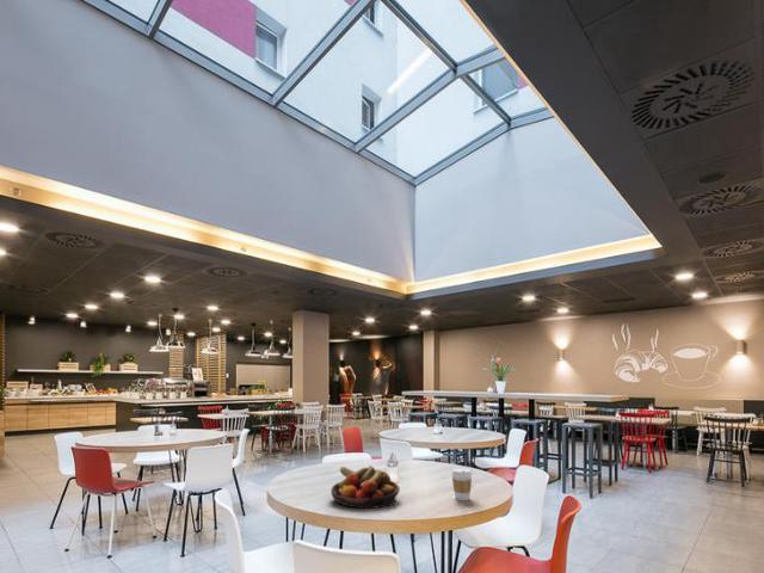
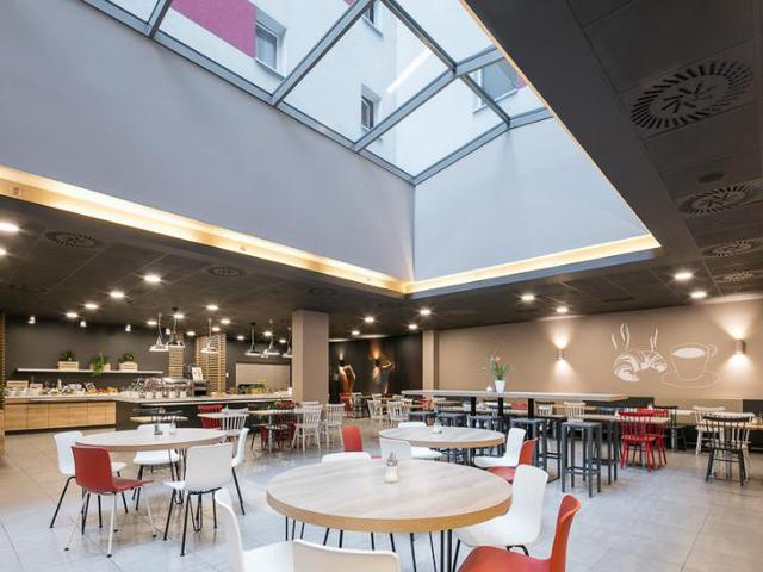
- coffee cup (462, 483)
- fruit bowl (364, 485)
